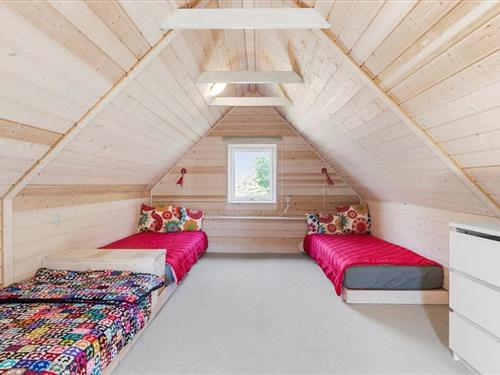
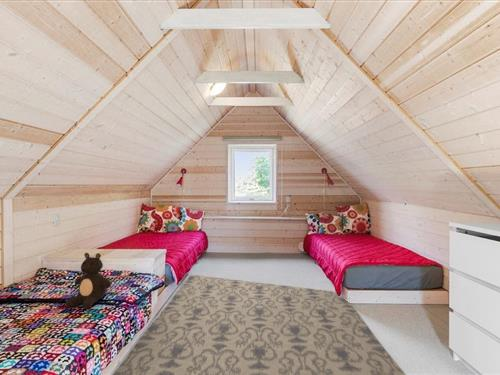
+ rug (259, 307)
+ teddy bear (87, 278)
